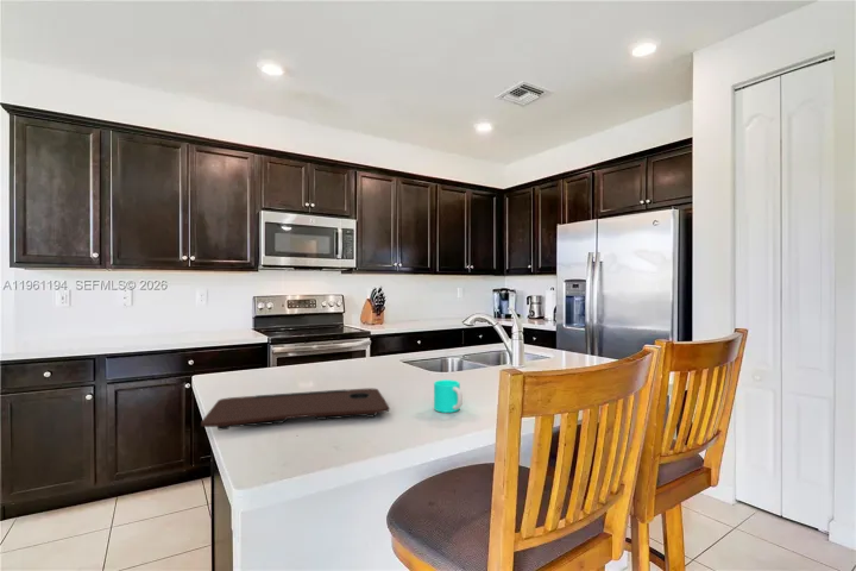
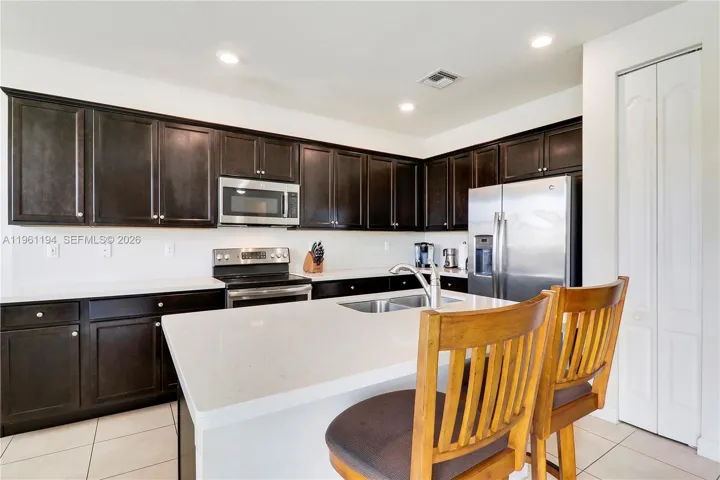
- cup (449, 396)
- cutting board (301, 407)
